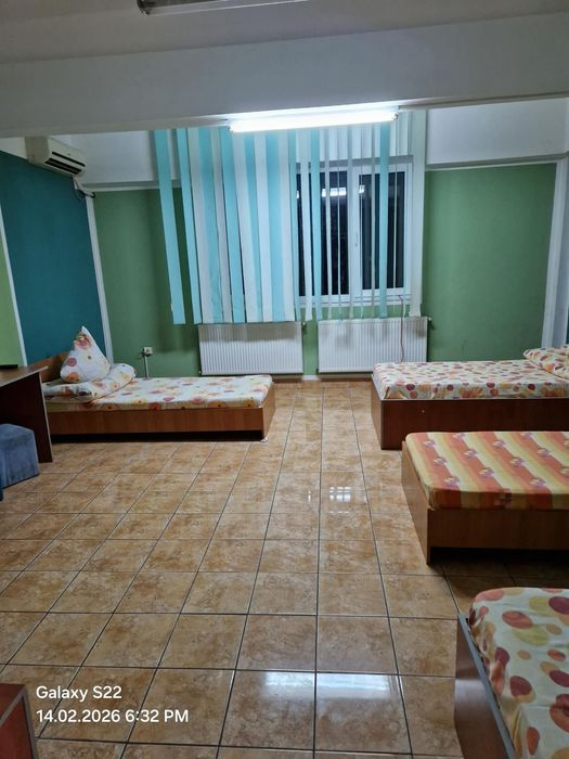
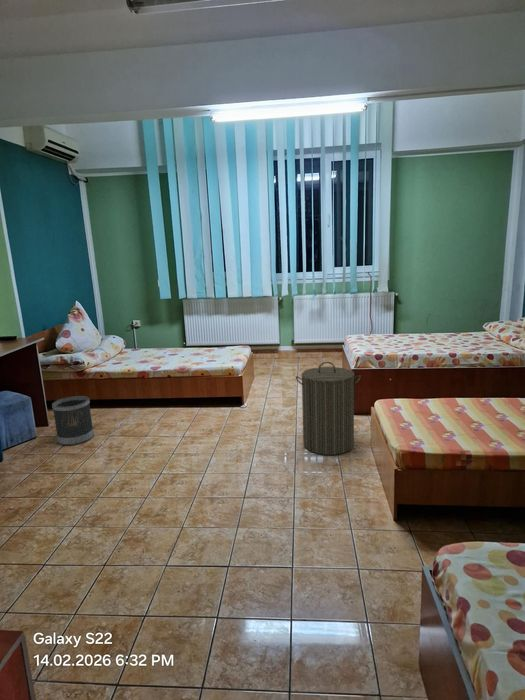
+ wastebasket (73, 420)
+ laundry hamper (328, 403)
